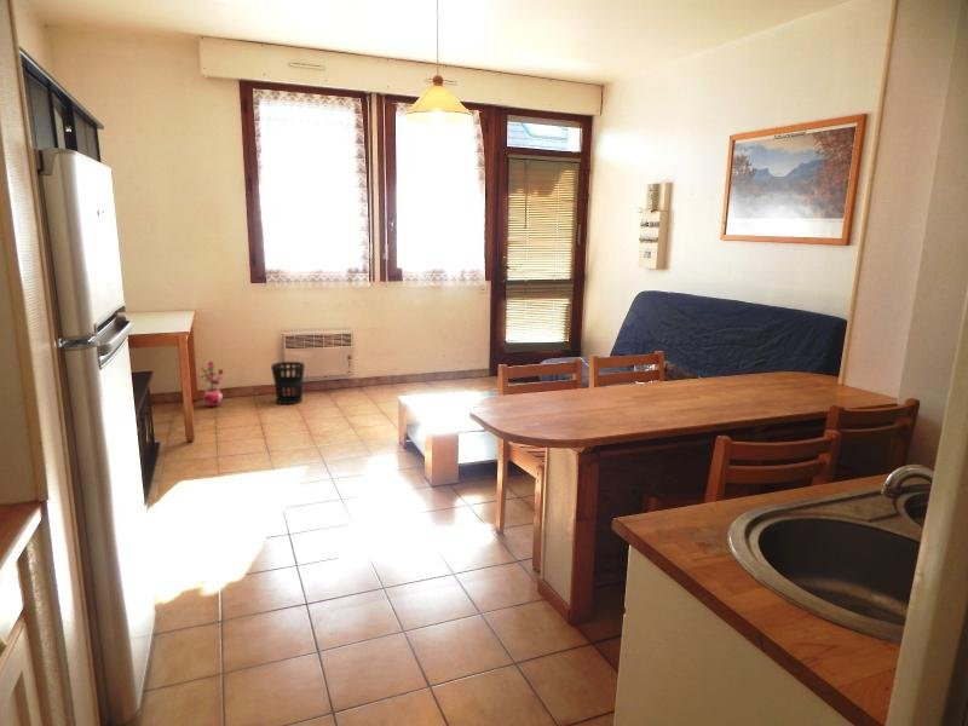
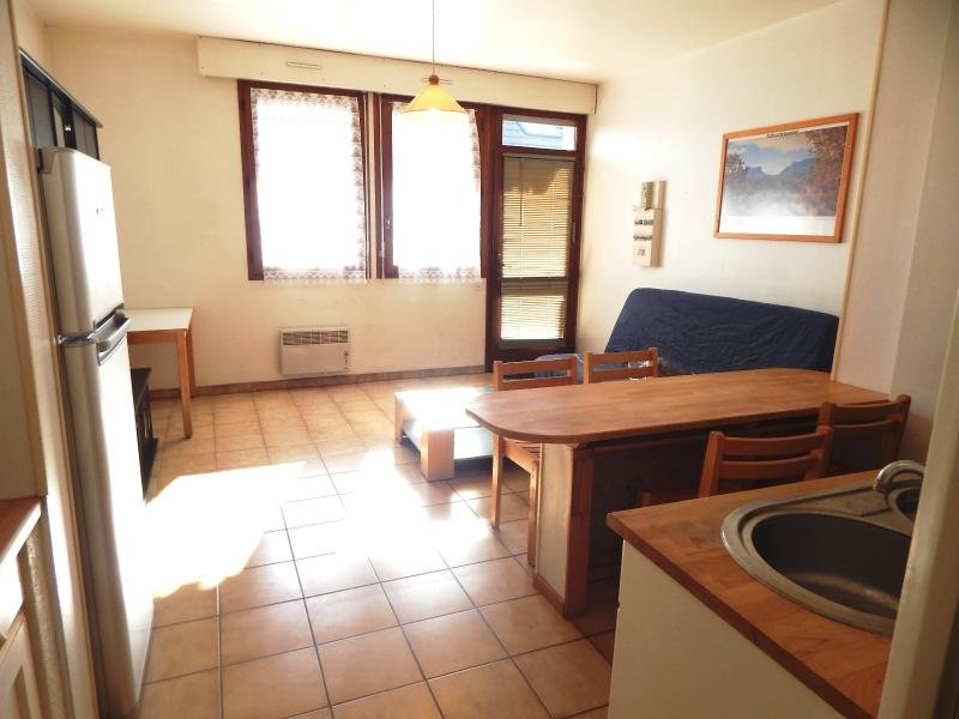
- wastebasket (288, 382)
- potted plant (211, 384)
